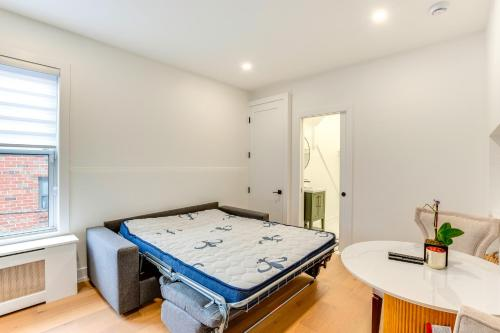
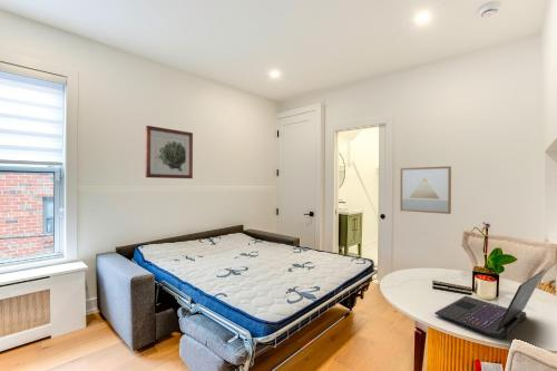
+ laptop (487, 302)
+ wall art (423, 189)
+ wall art (170, 154)
